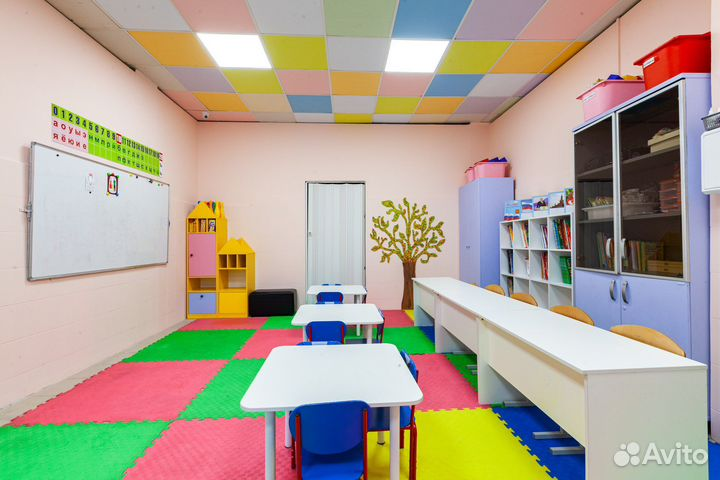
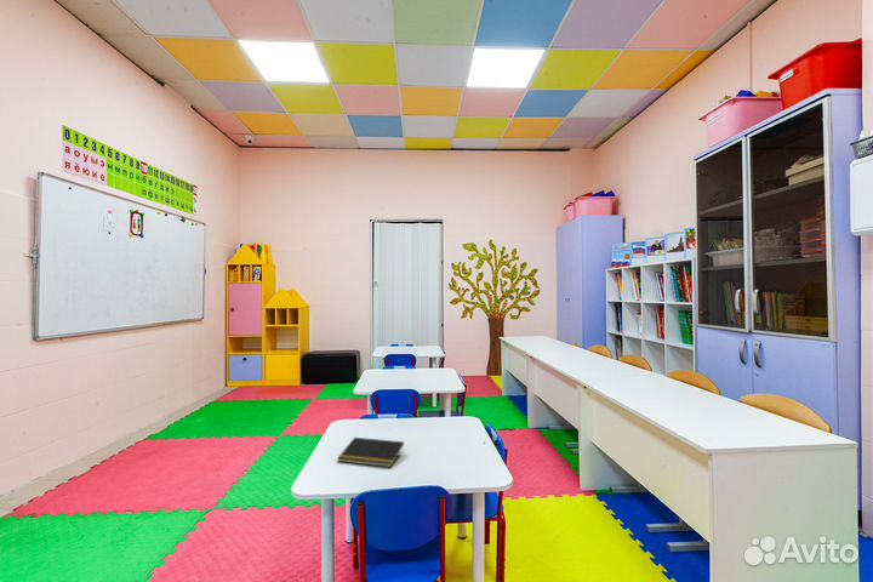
+ notepad (371, 451)
